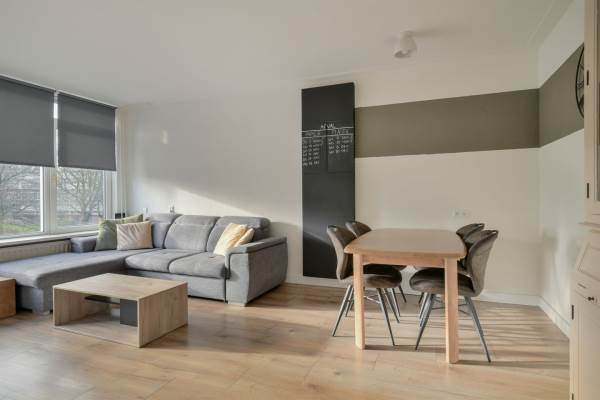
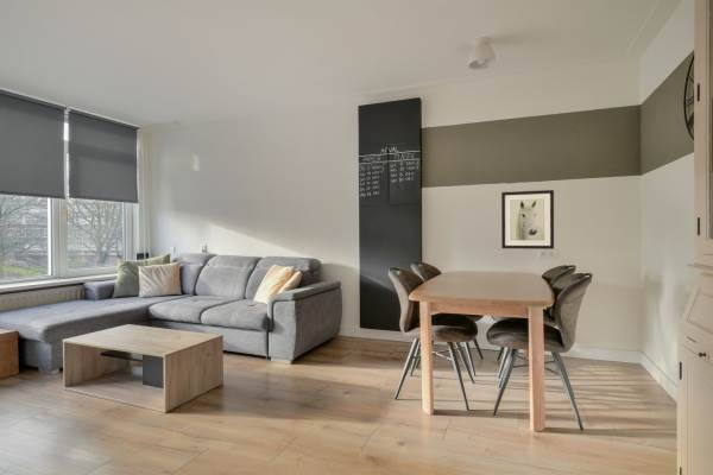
+ wall art (526, 220)
